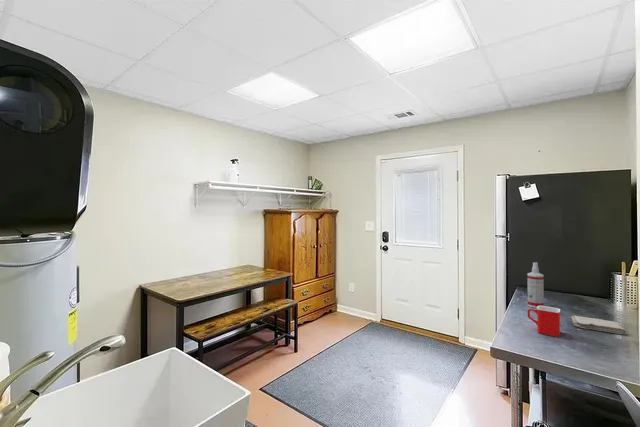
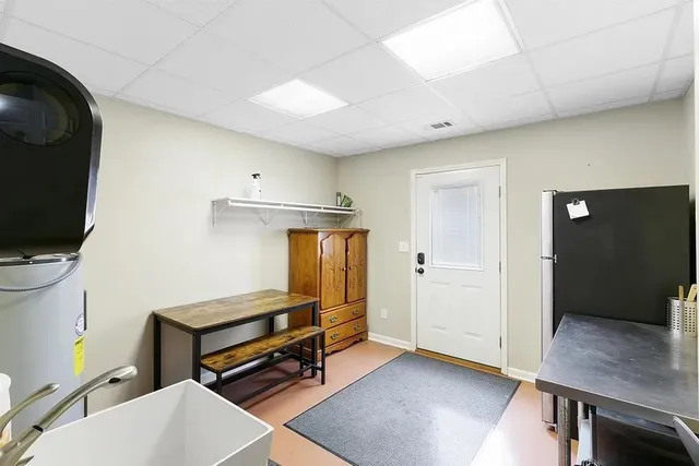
- mug (543, 319)
- washcloth (596, 323)
- spray bottle (535, 284)
